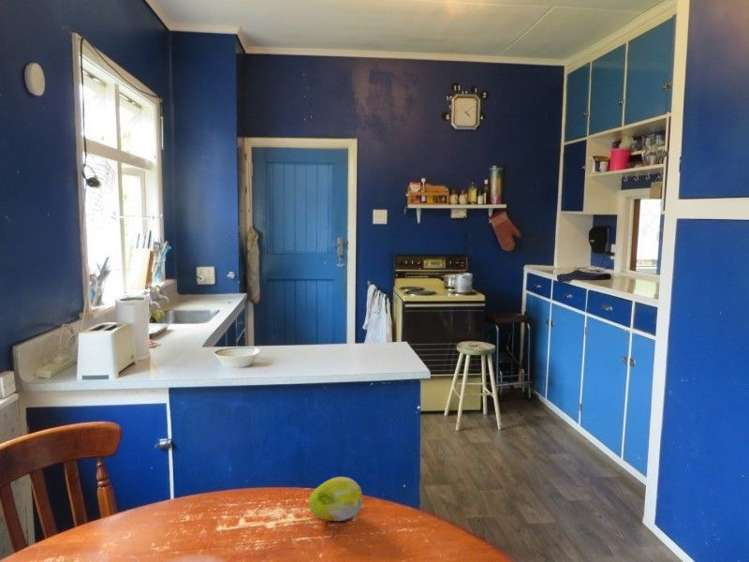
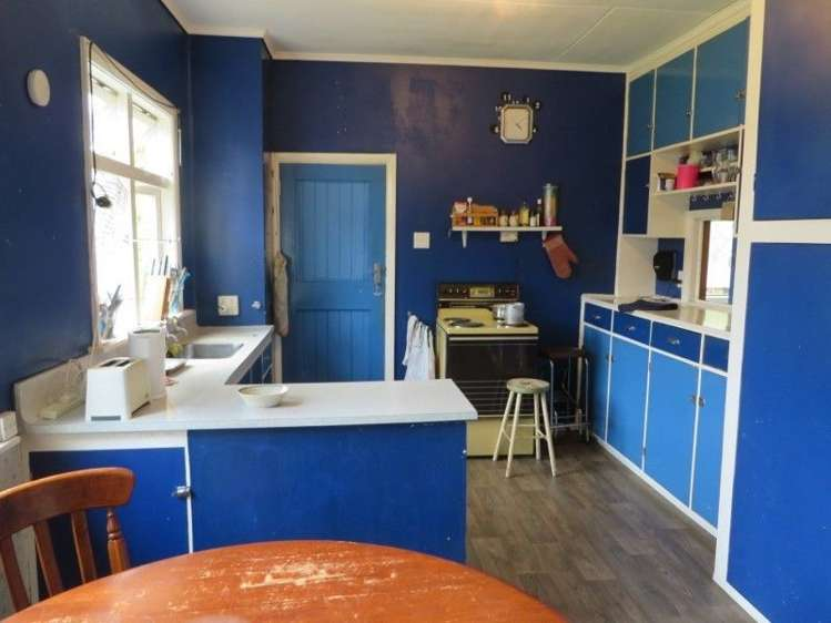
- fruit (335, 499)
